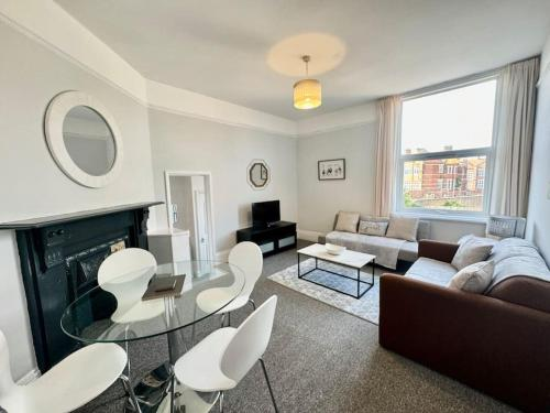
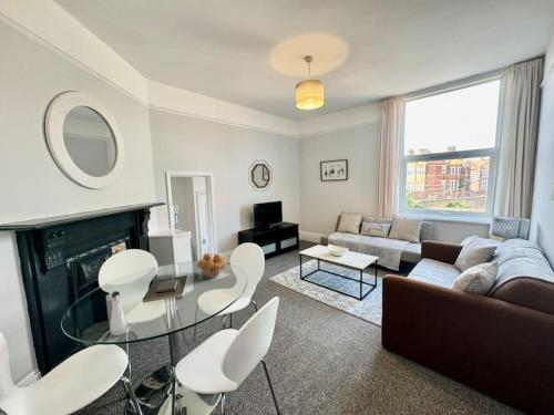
+ water bottle (115, 311)
+ fruit basket (211, 264)
